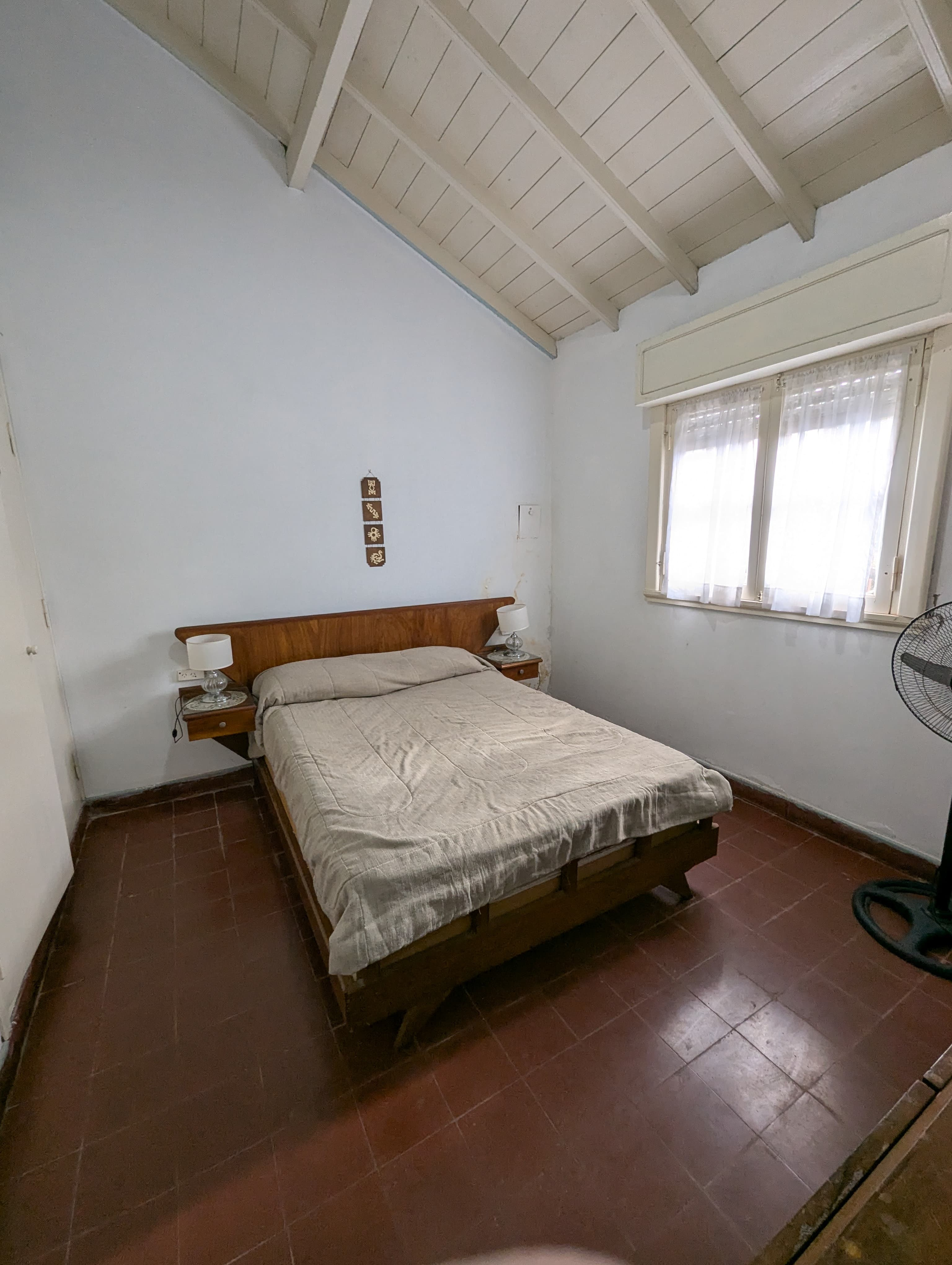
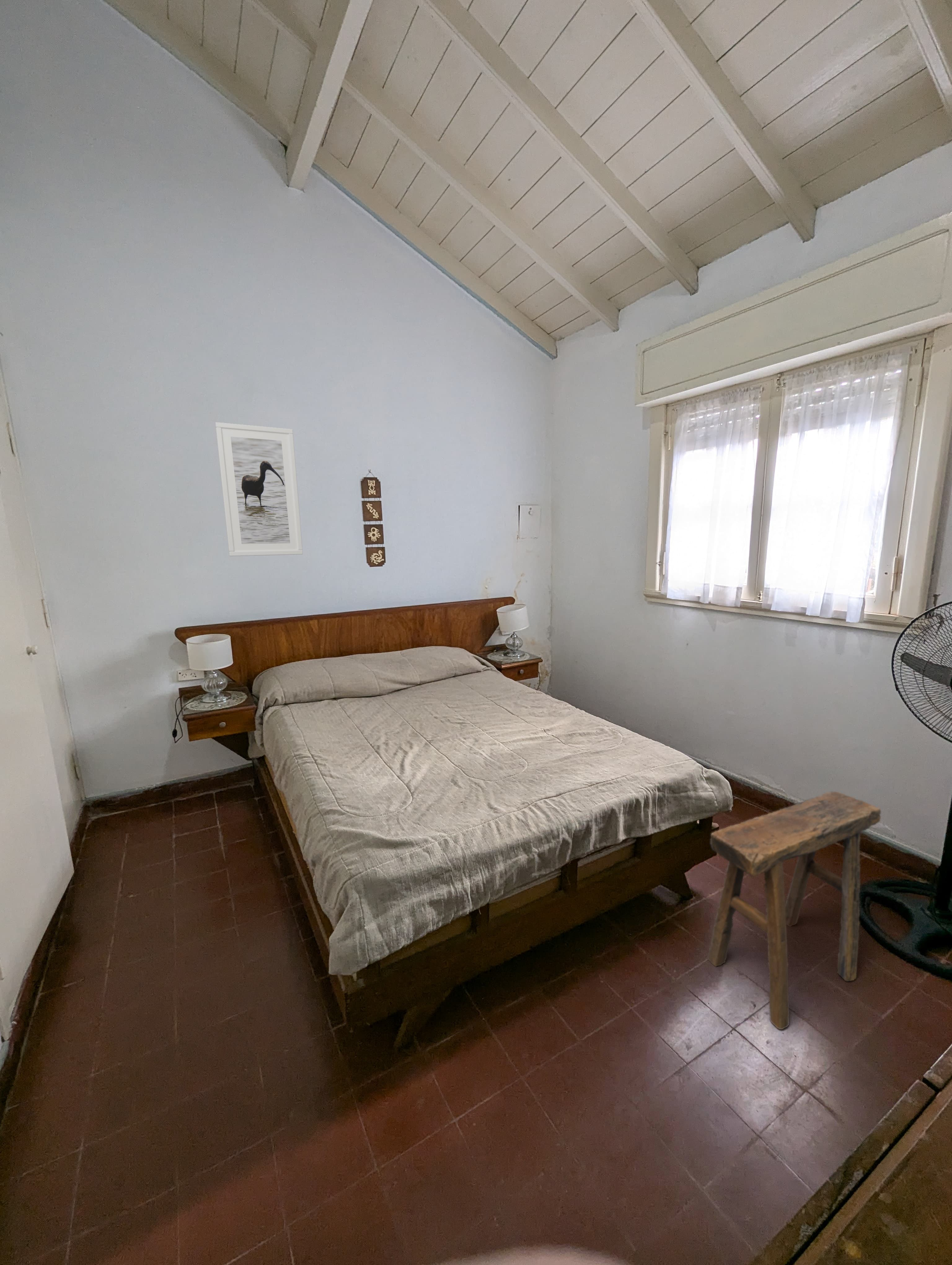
+ stool (789, 894)
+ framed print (261, 492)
